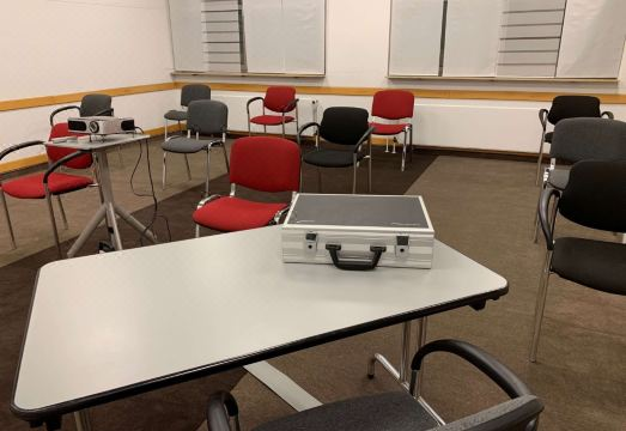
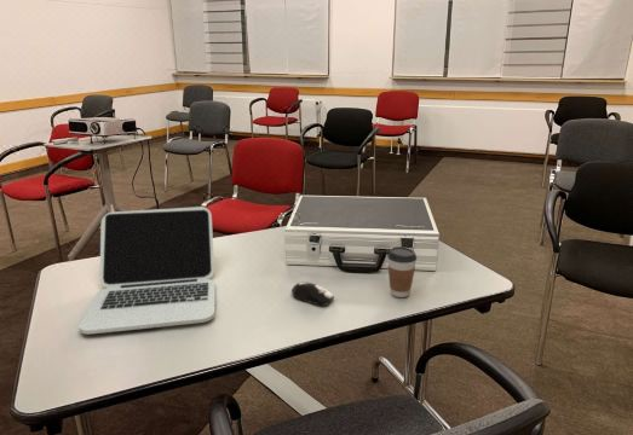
+ coffee cup (401, 272)
+ laptop (153, 261)
+ computer mouse (312, 291)
